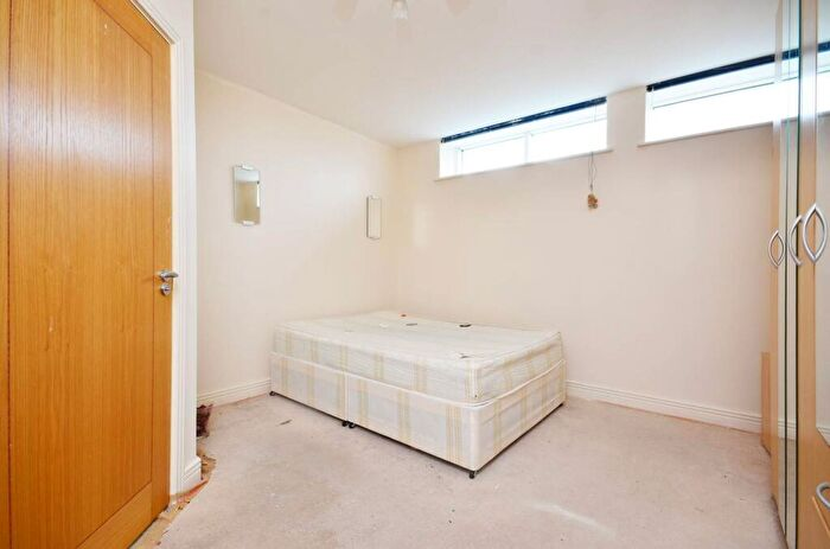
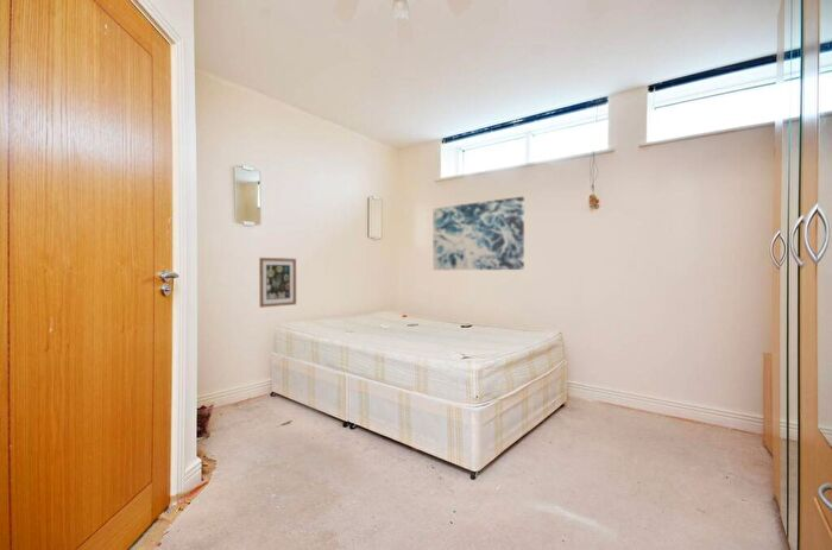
+ wall art (474, 236)
+ wall art (278, 282)
